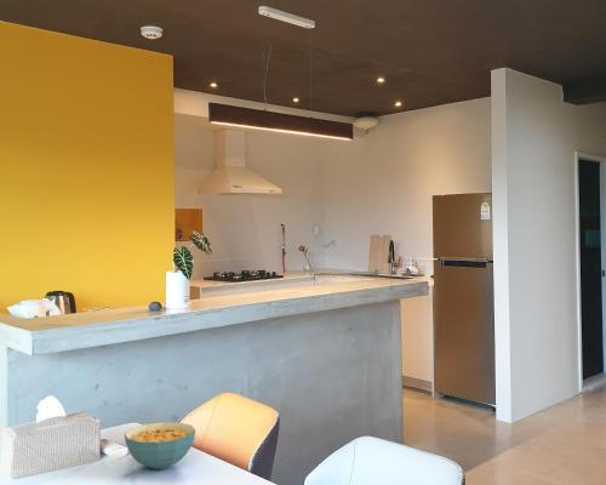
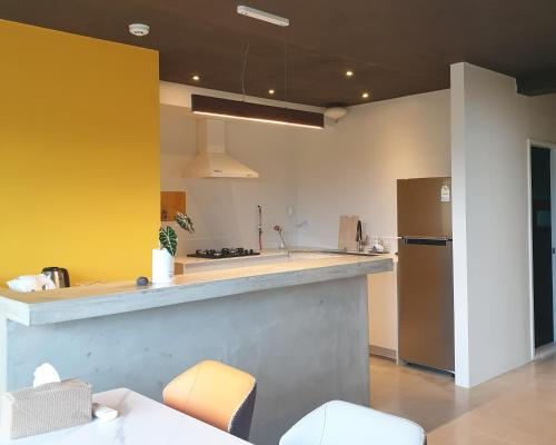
- cereal bowl (160, 449)
